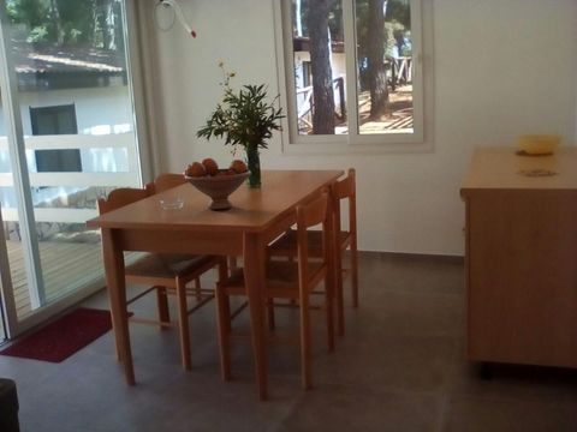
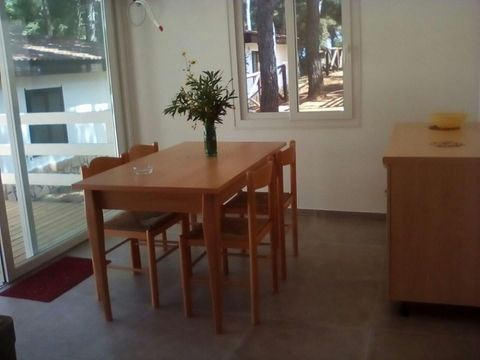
- fruit bowl (218, 184)
